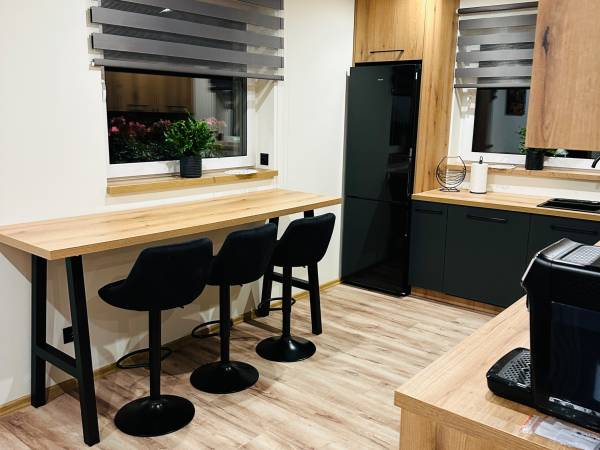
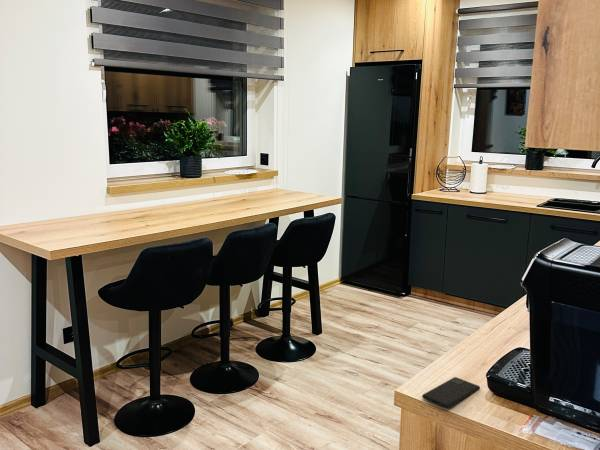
+ smartphone (451, 391)
